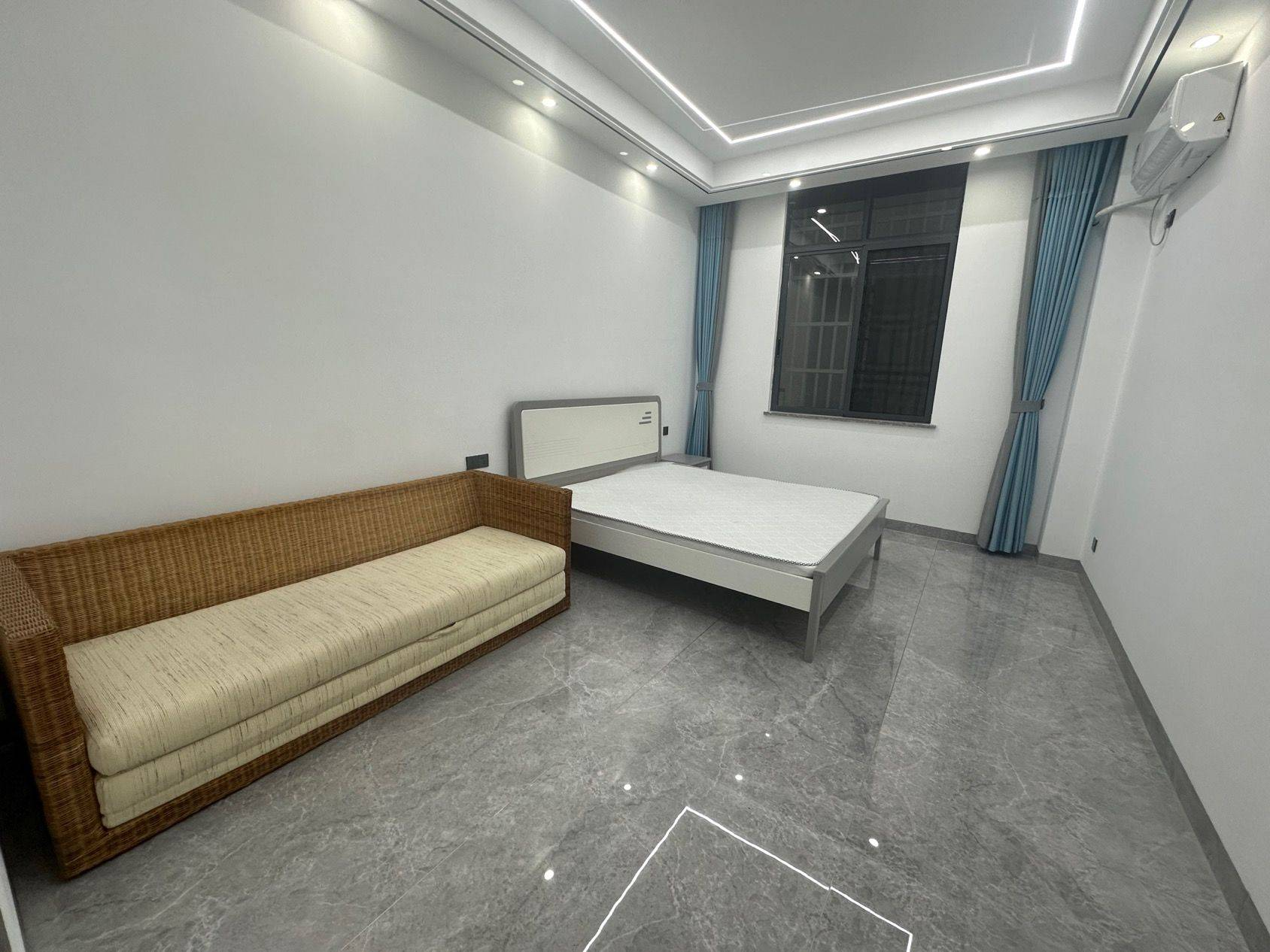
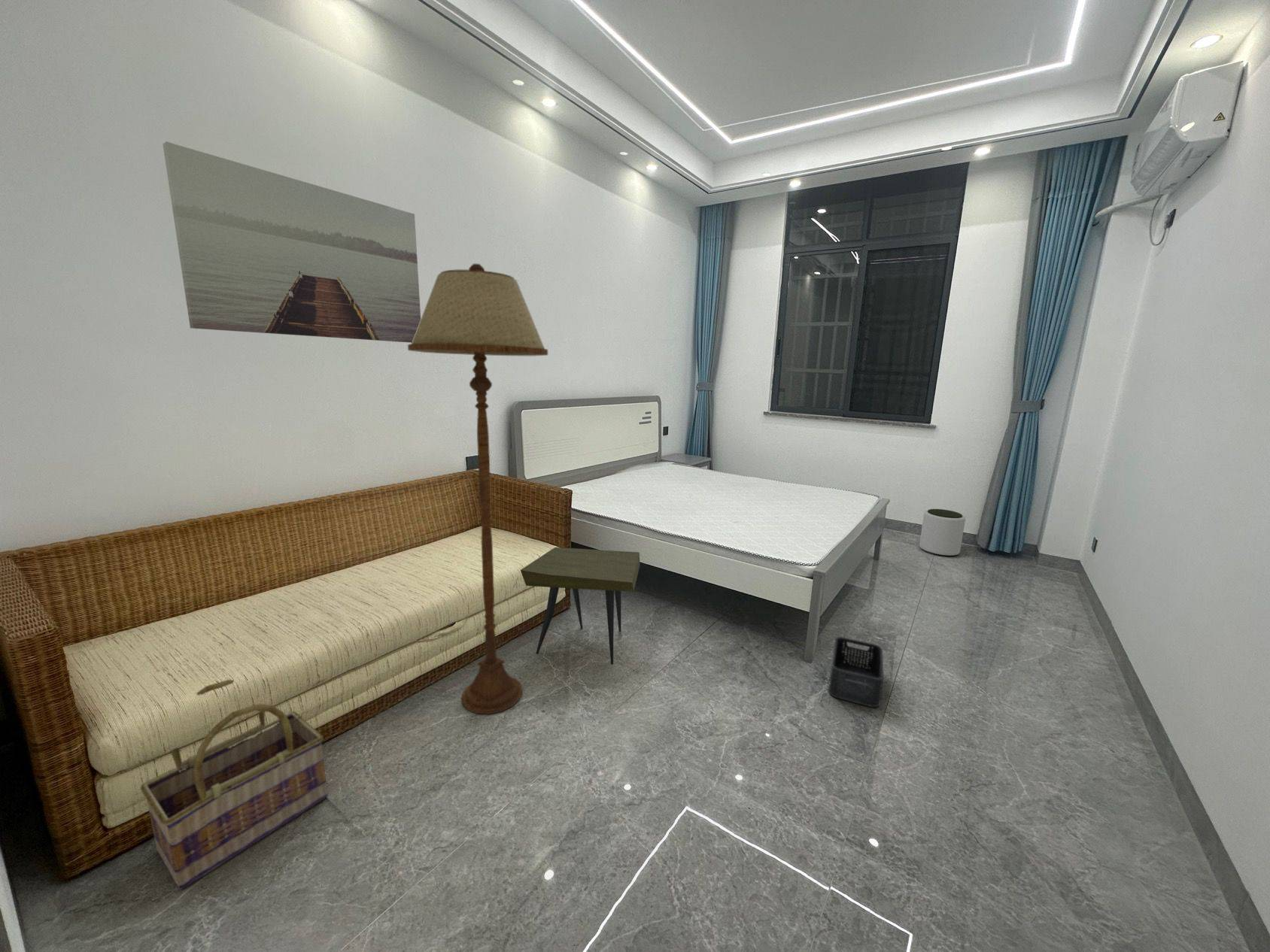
+ plant pot (941, 532)
+ floor lamp (486, 499)
+ storage bin (855, 670)
+ basket (238, 760)
+ wall art (318, 262)
+ side table (579, 604)
